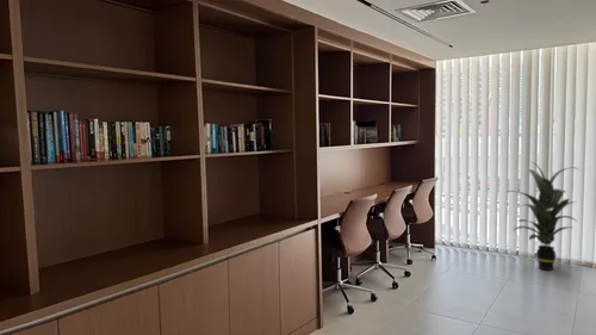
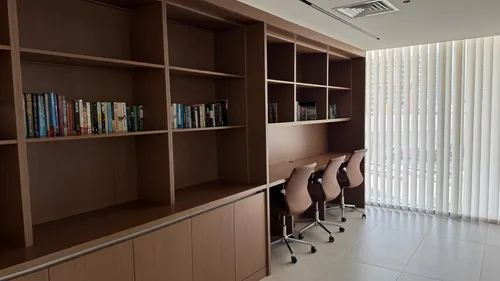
- indoor plant (542, 215)
